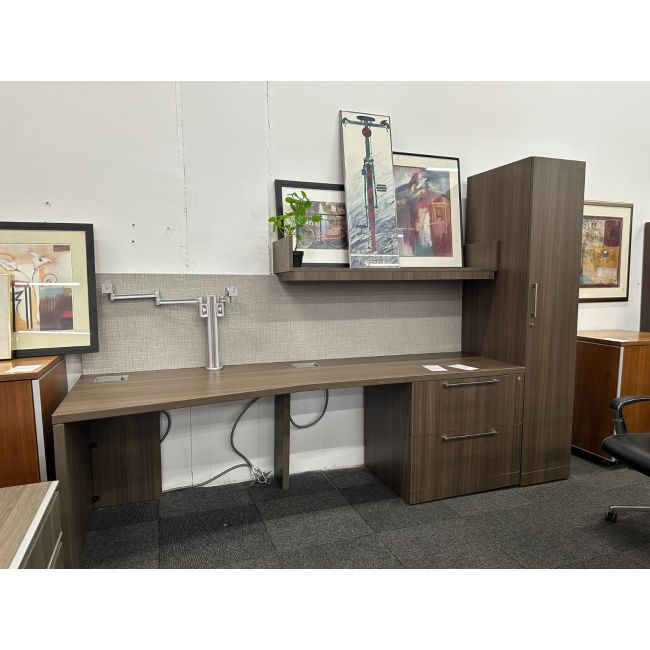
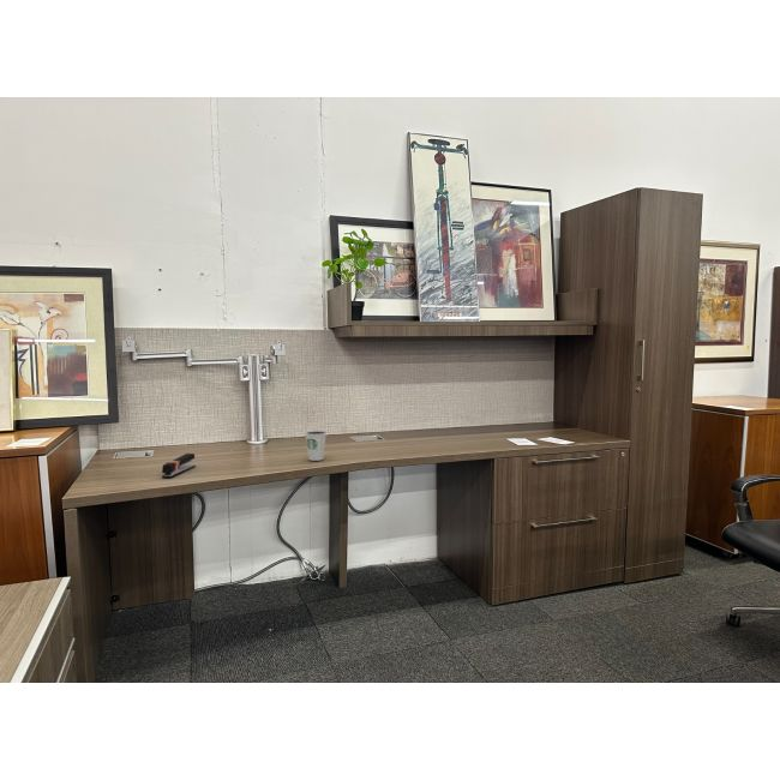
+ dixie cup (316, 445)
+ stapler (179, 464)
